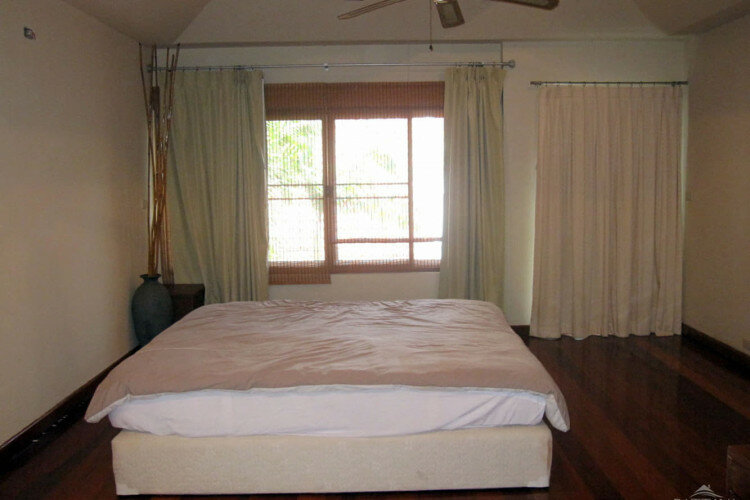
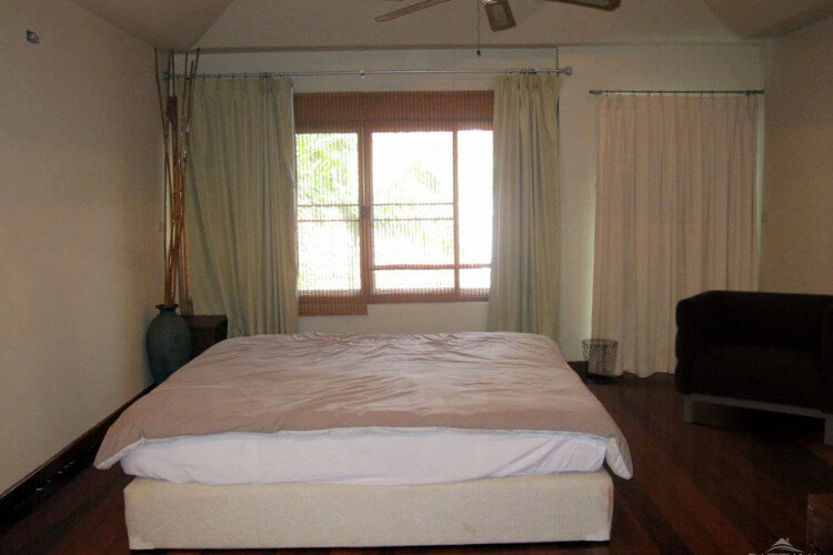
+ waste bin (599, 361)
+ armchair (763, 359)
